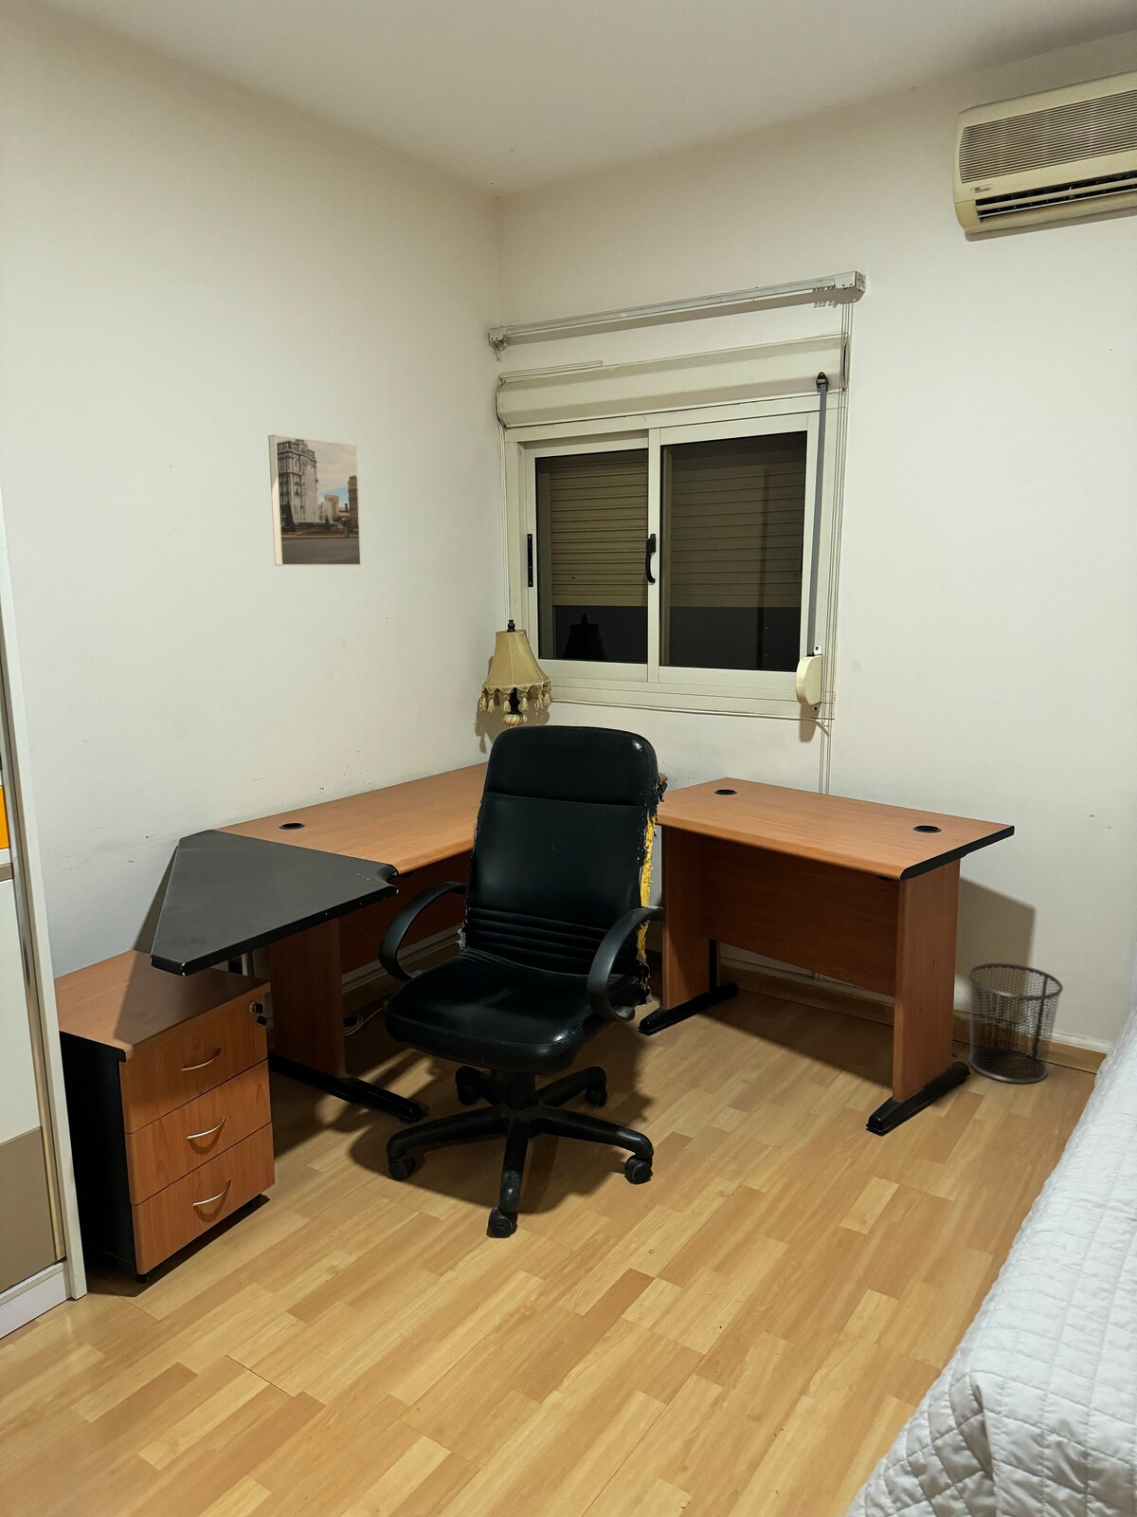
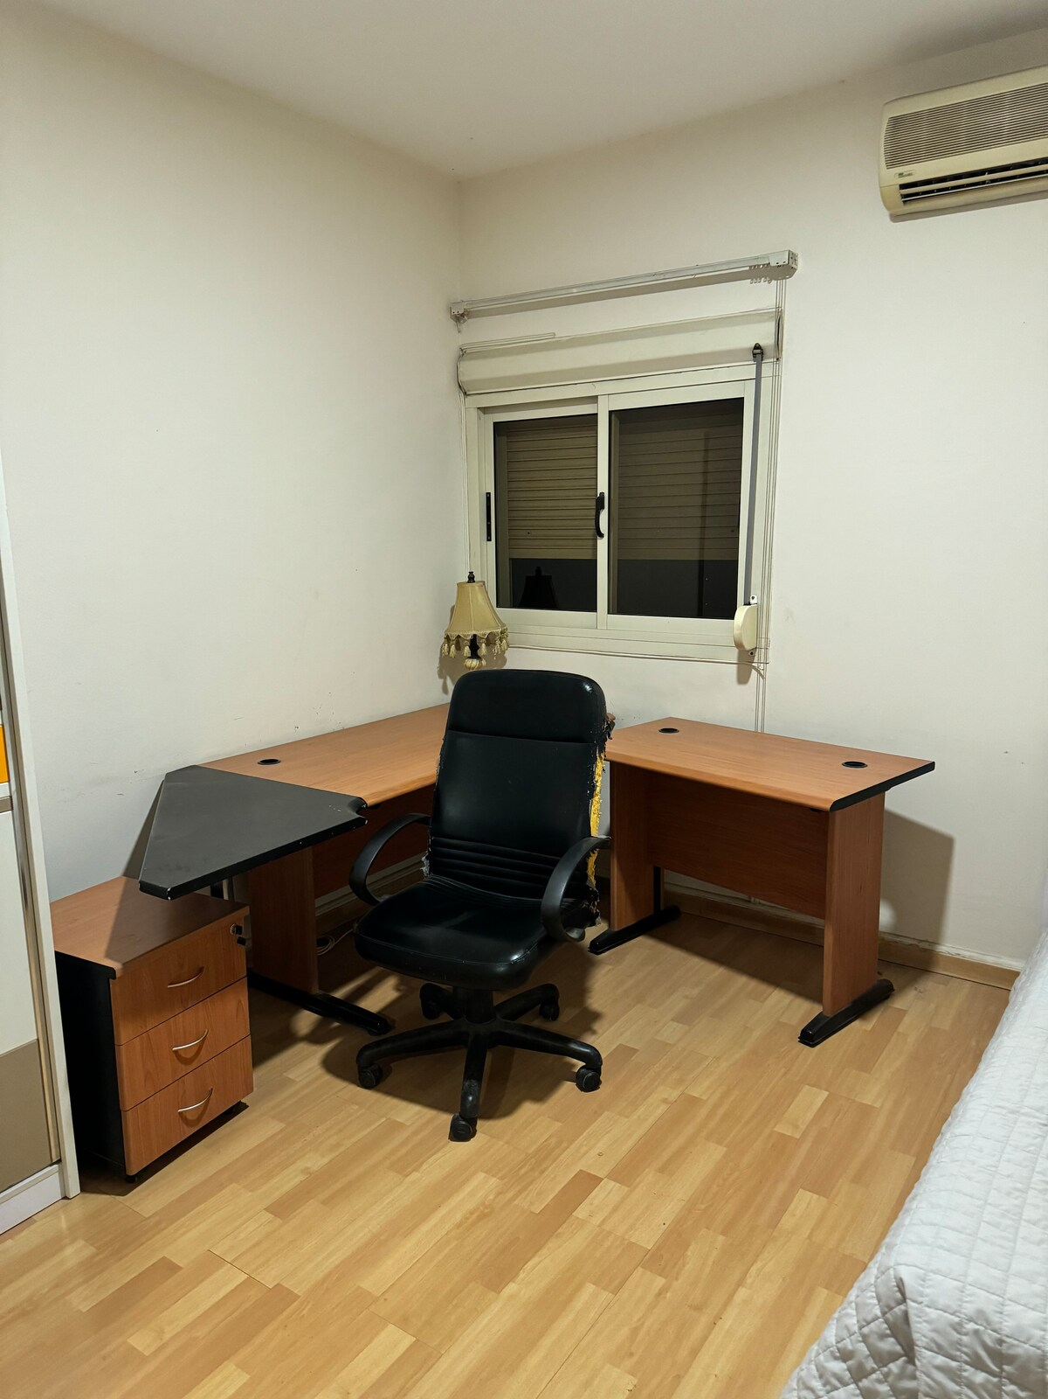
- waste bin (1010, 1022)
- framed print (316, 503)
